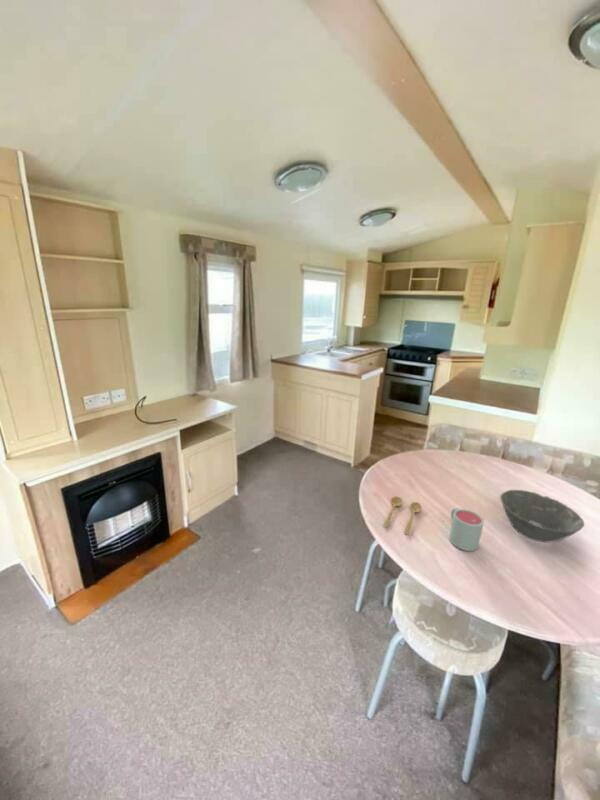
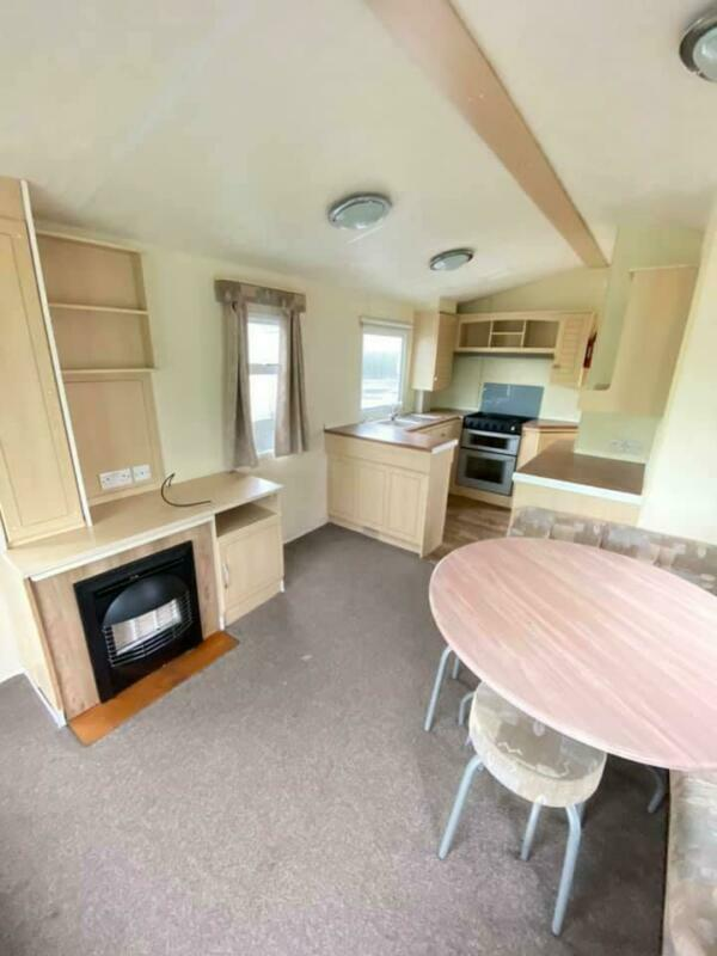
- bowl (537, 520)
- spoon (398, 505)
- mug (462, 525)
